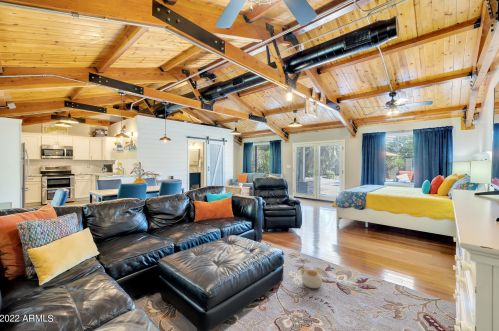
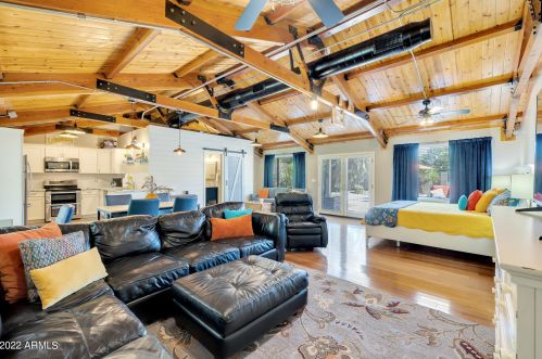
- plush toy (312, 279)
